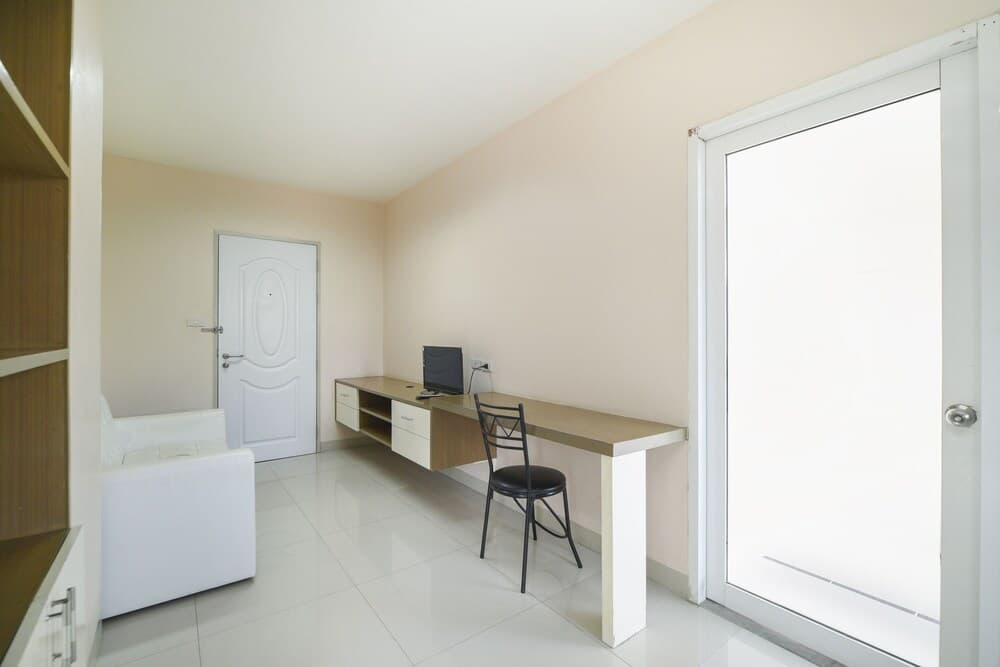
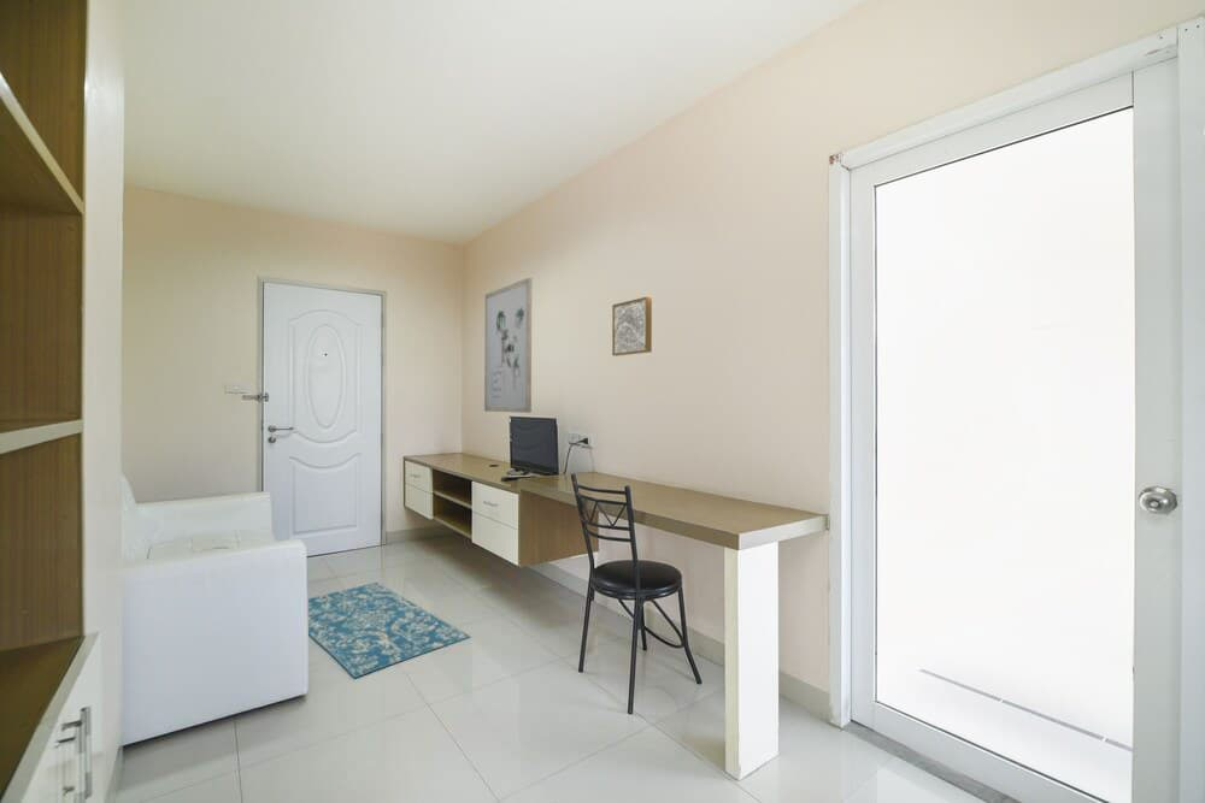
+ wall art (506, 349)
+ rug (368, 620)
+ wall art (630, 327)
